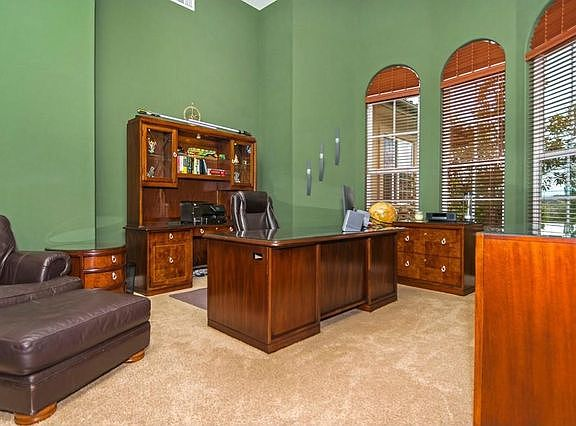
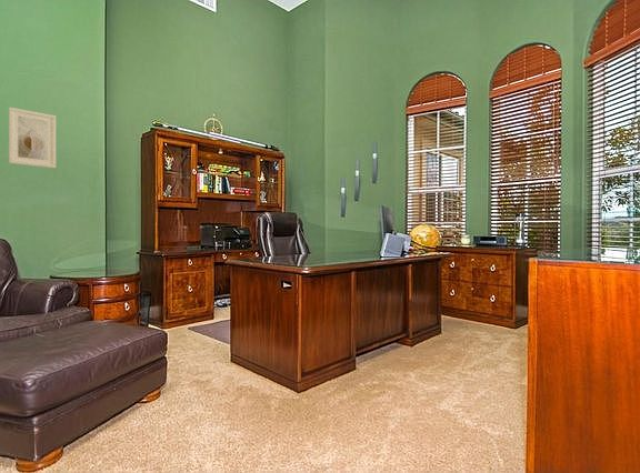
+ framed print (32, 138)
